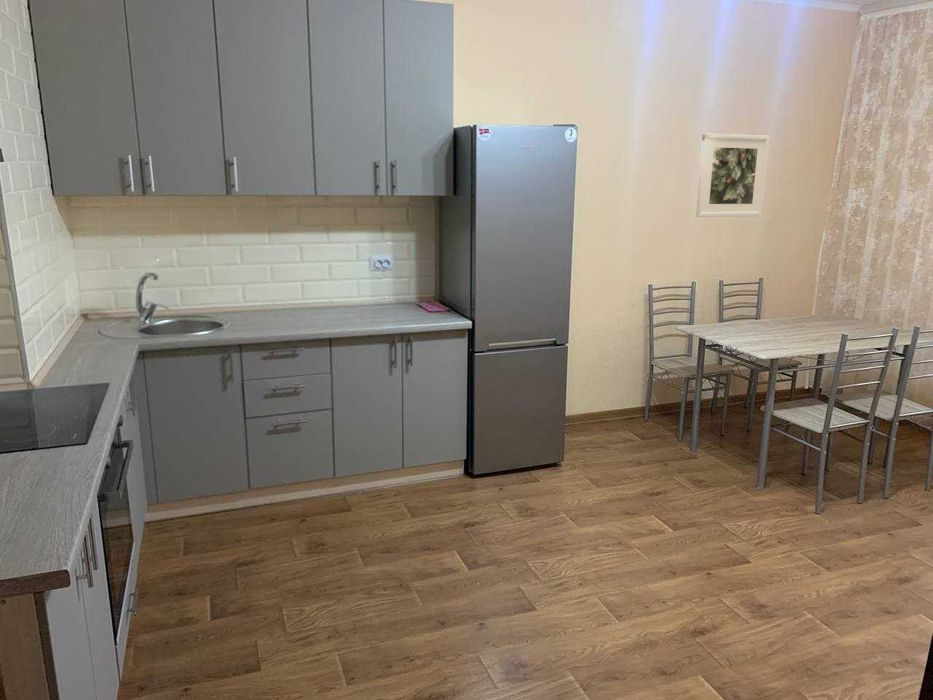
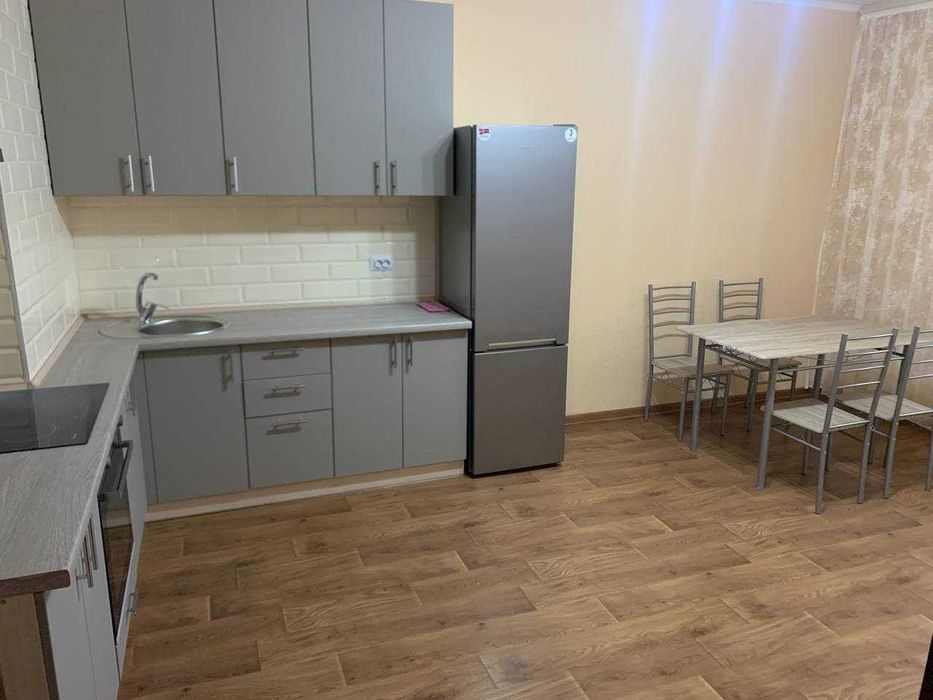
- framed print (732, 176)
